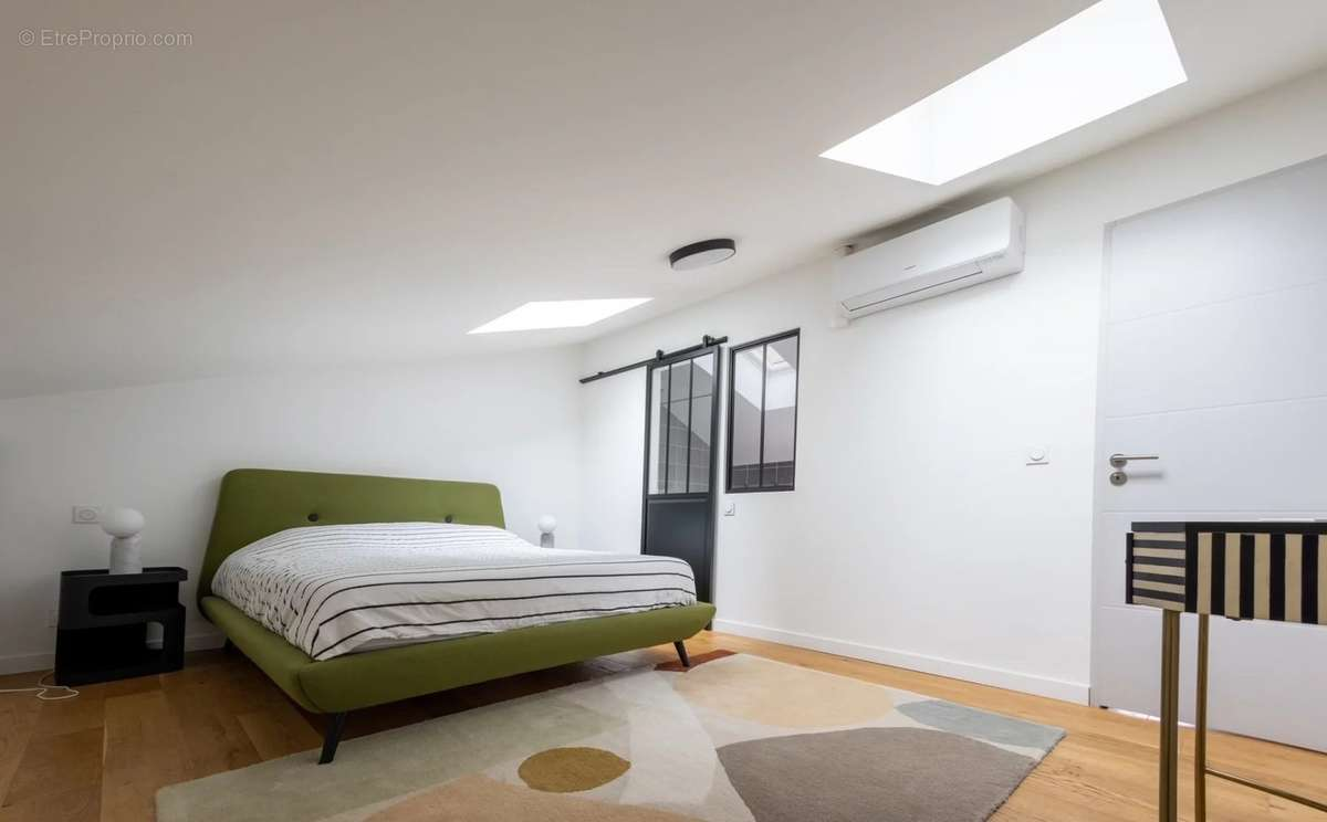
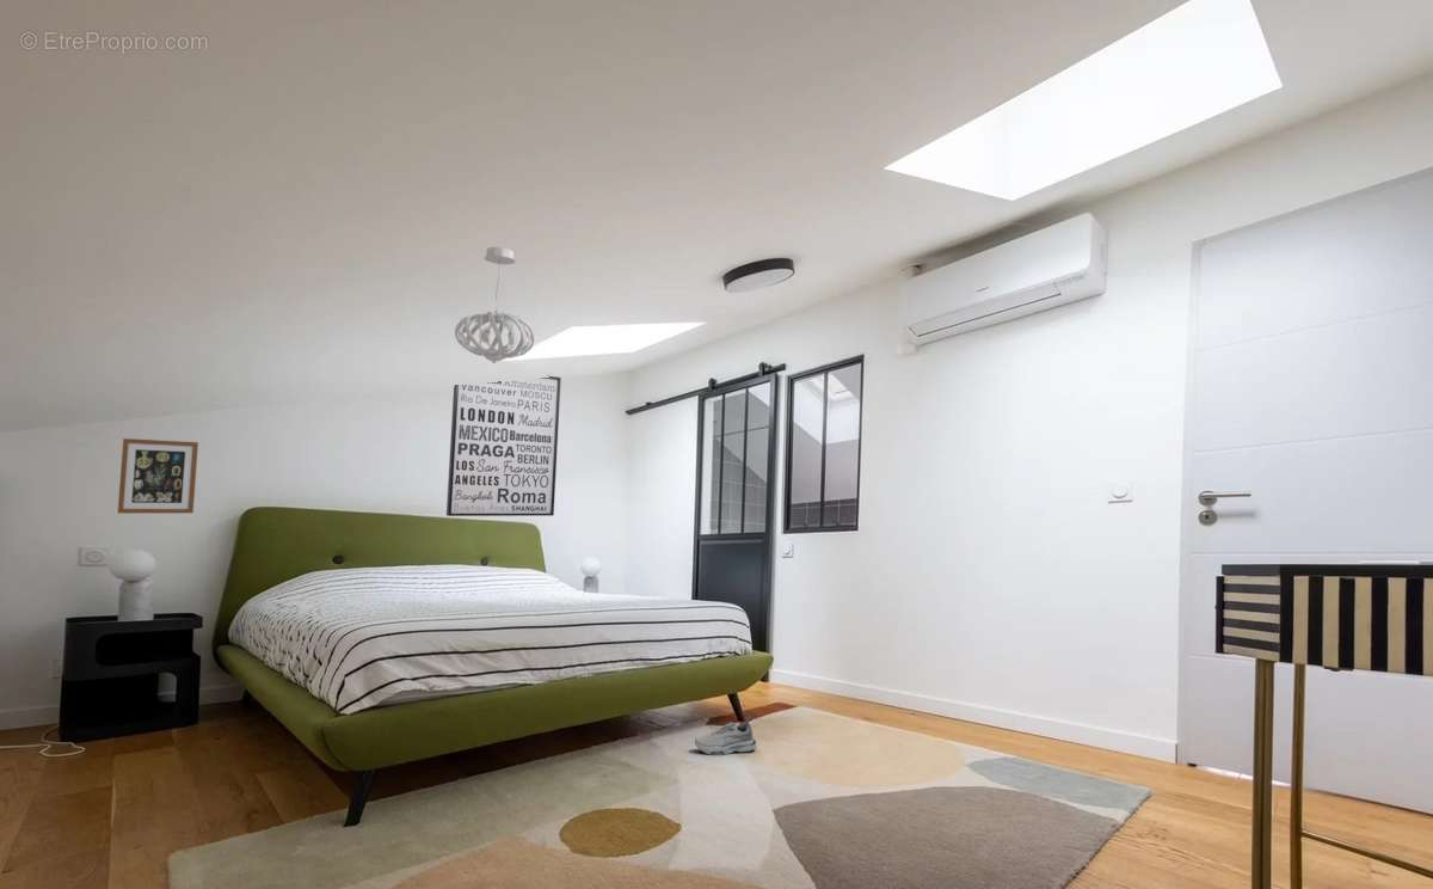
+ wall art (506, 442)
+ pendant light (497, 308)
+ wall art (159, 476)
+ shoe (726, 735)
